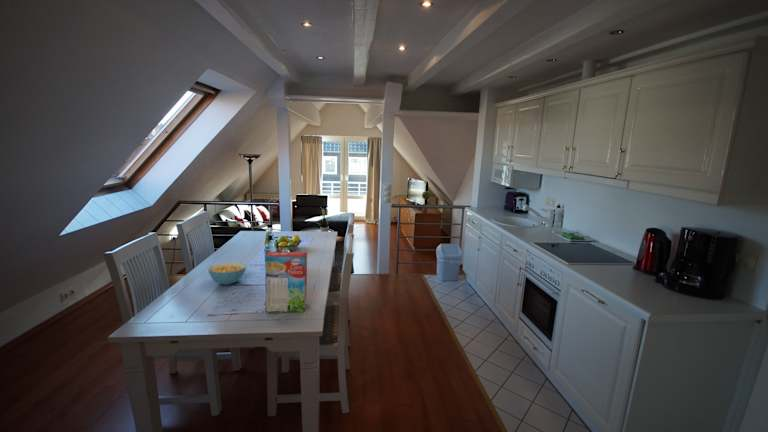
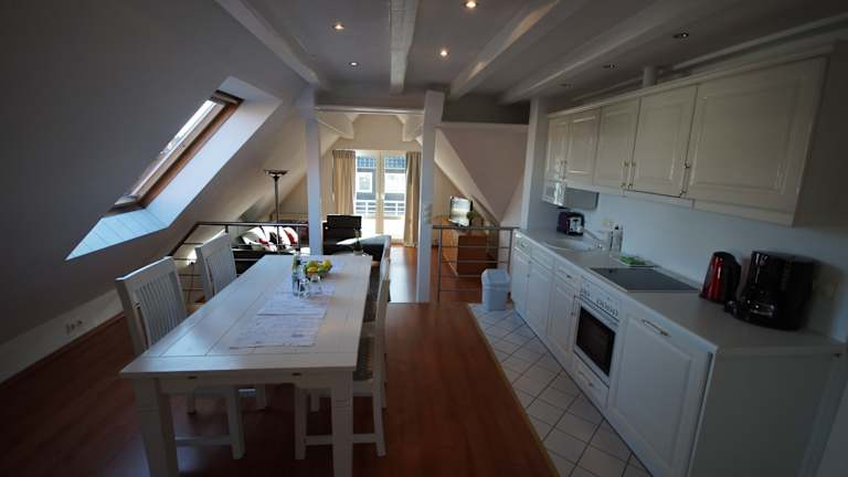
- cereal bowl (227, 275)
- cereal box (286, 281)
